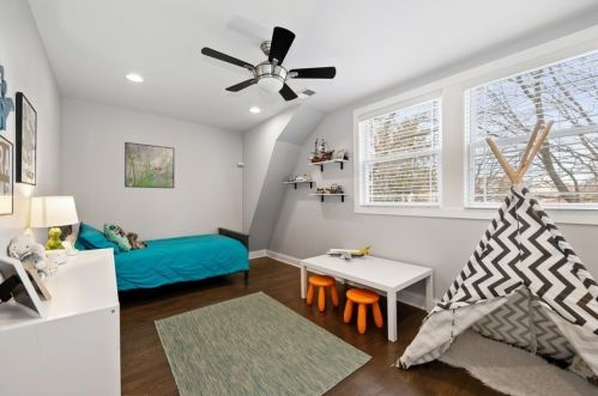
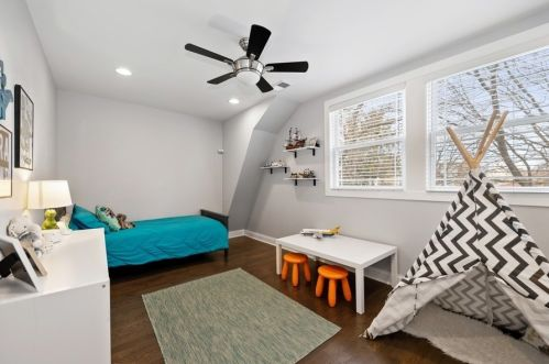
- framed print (150, 166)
